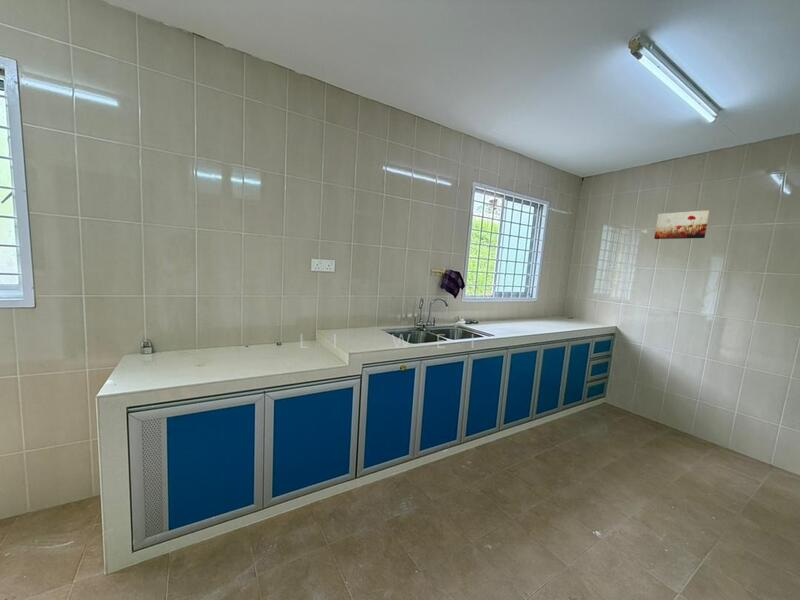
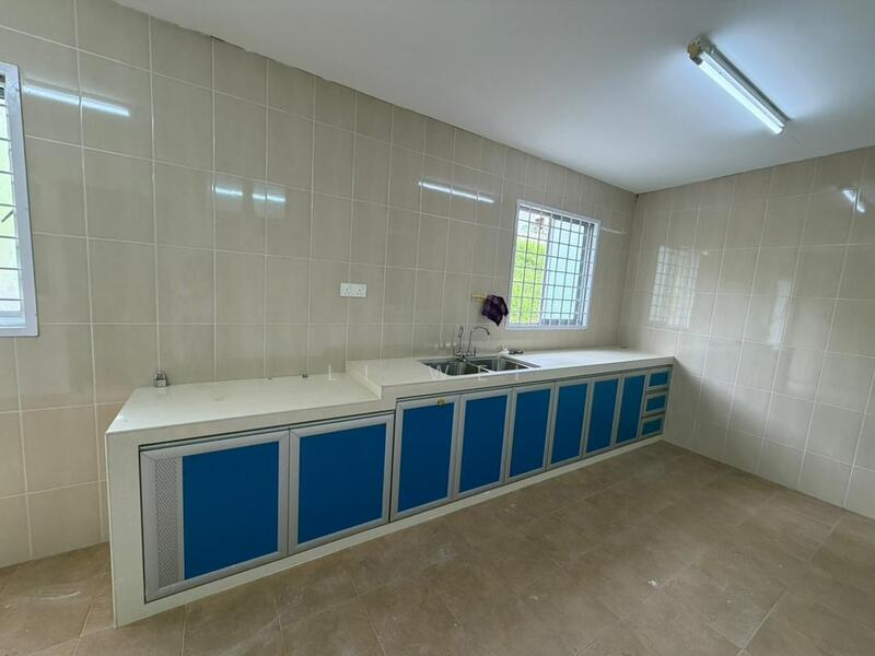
- wall art (680, 225)
